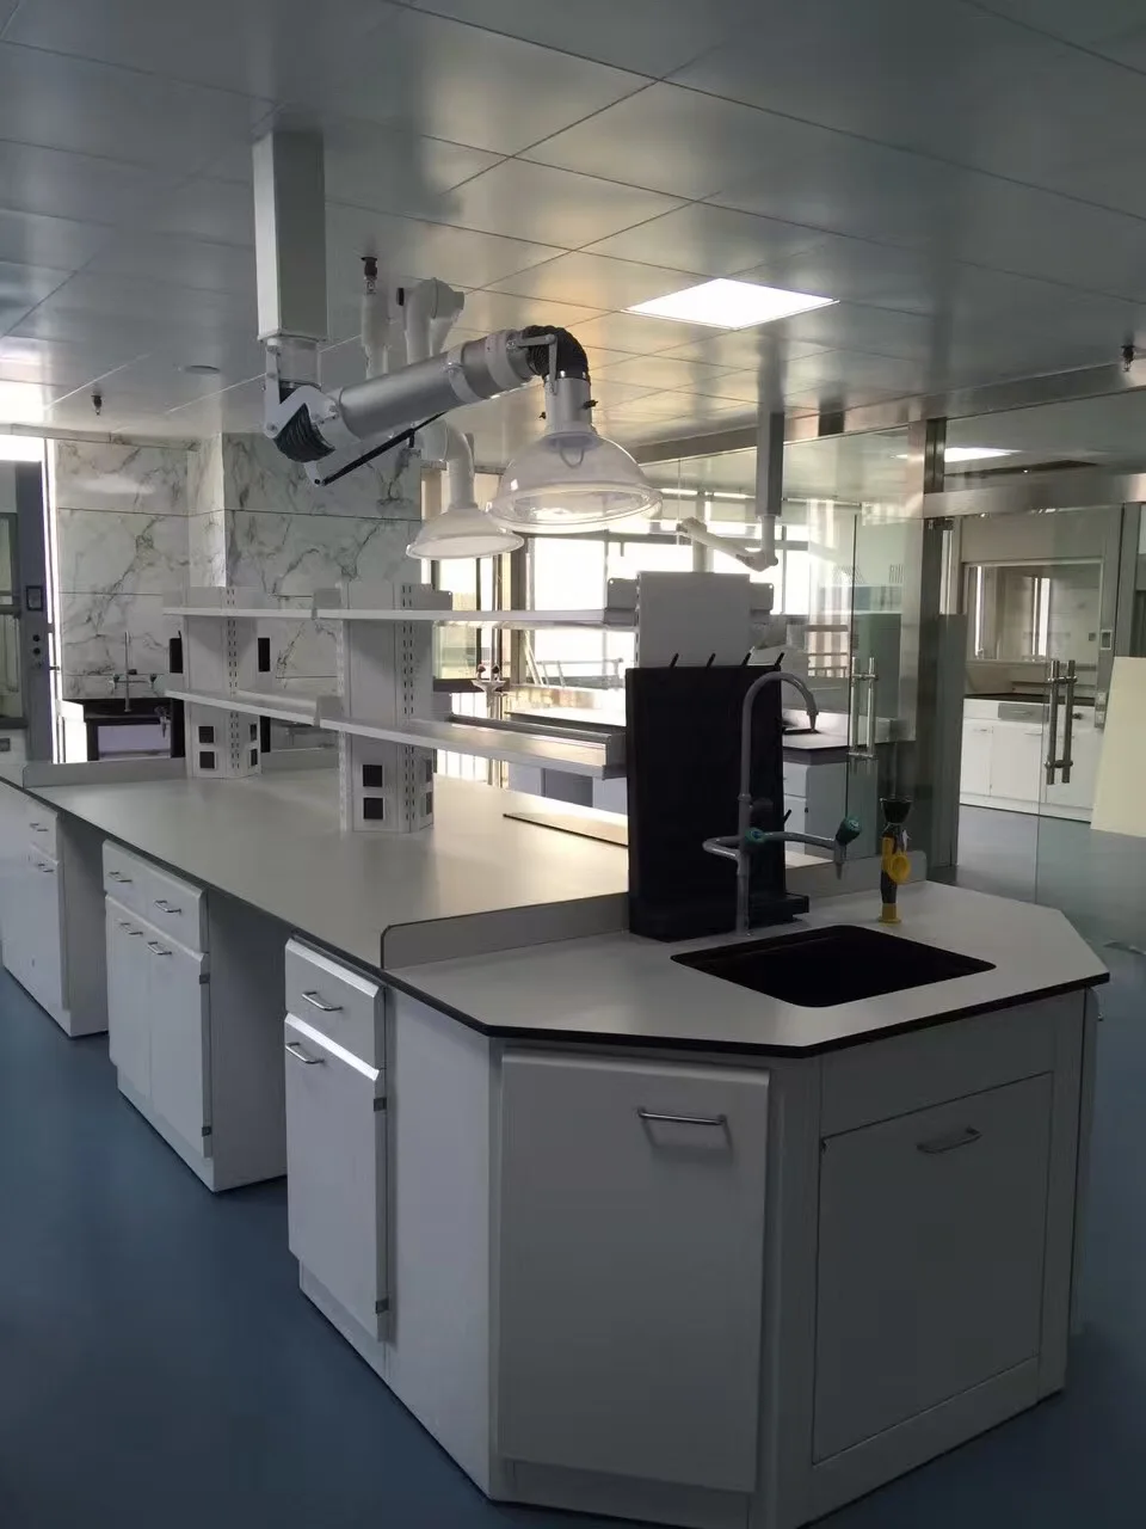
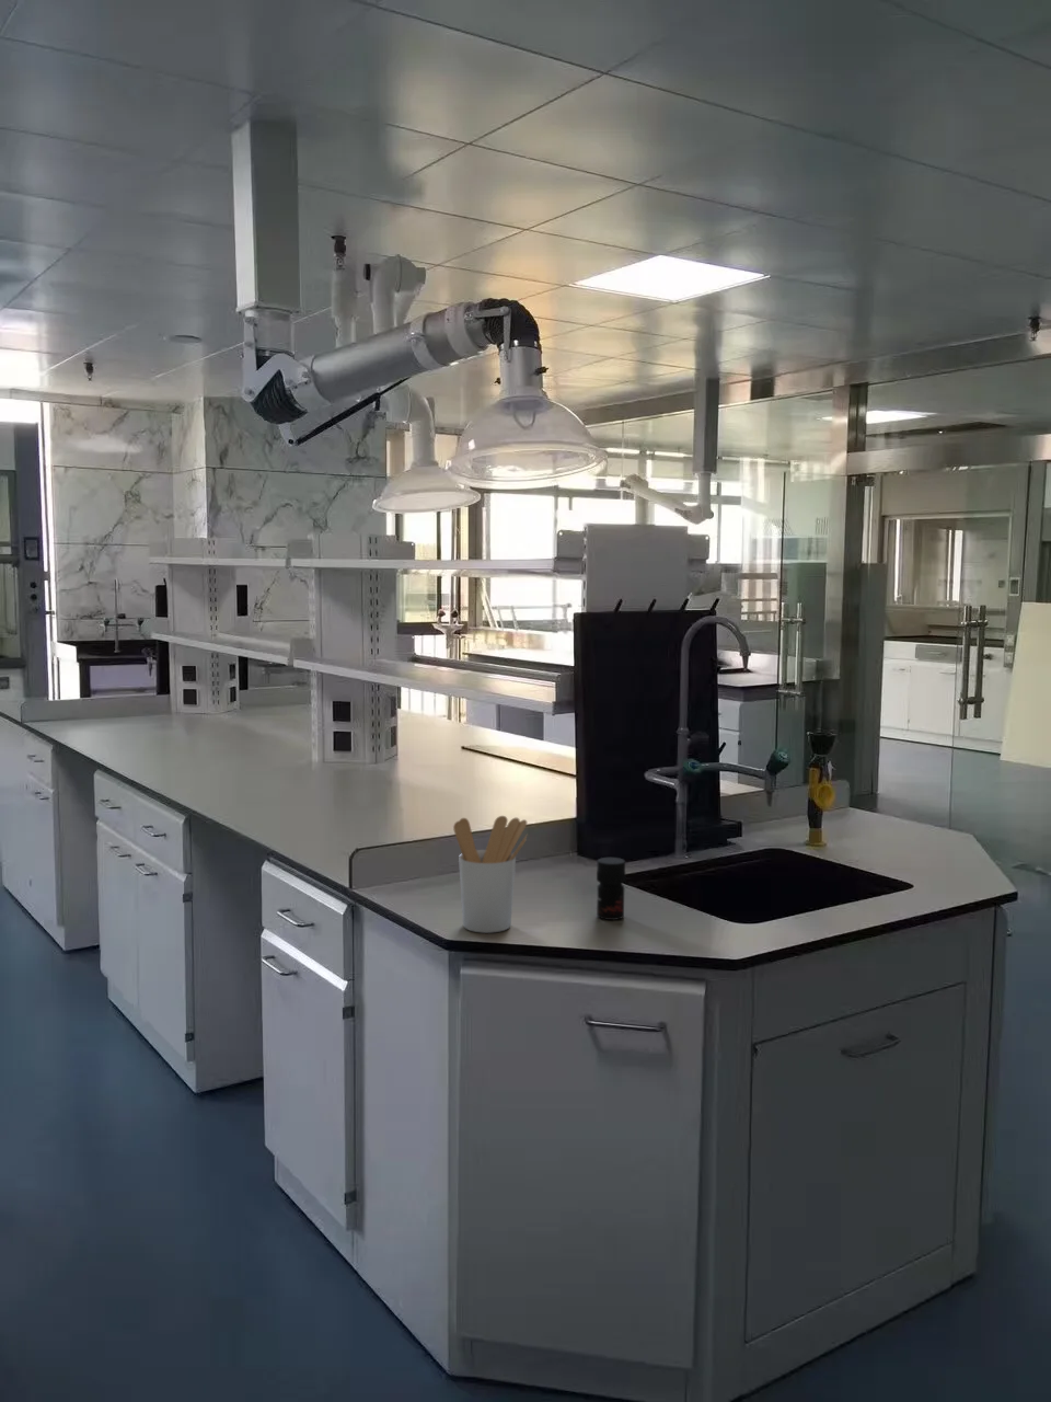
+ jar (609, 888)
+ utensil holder (493, 870)
